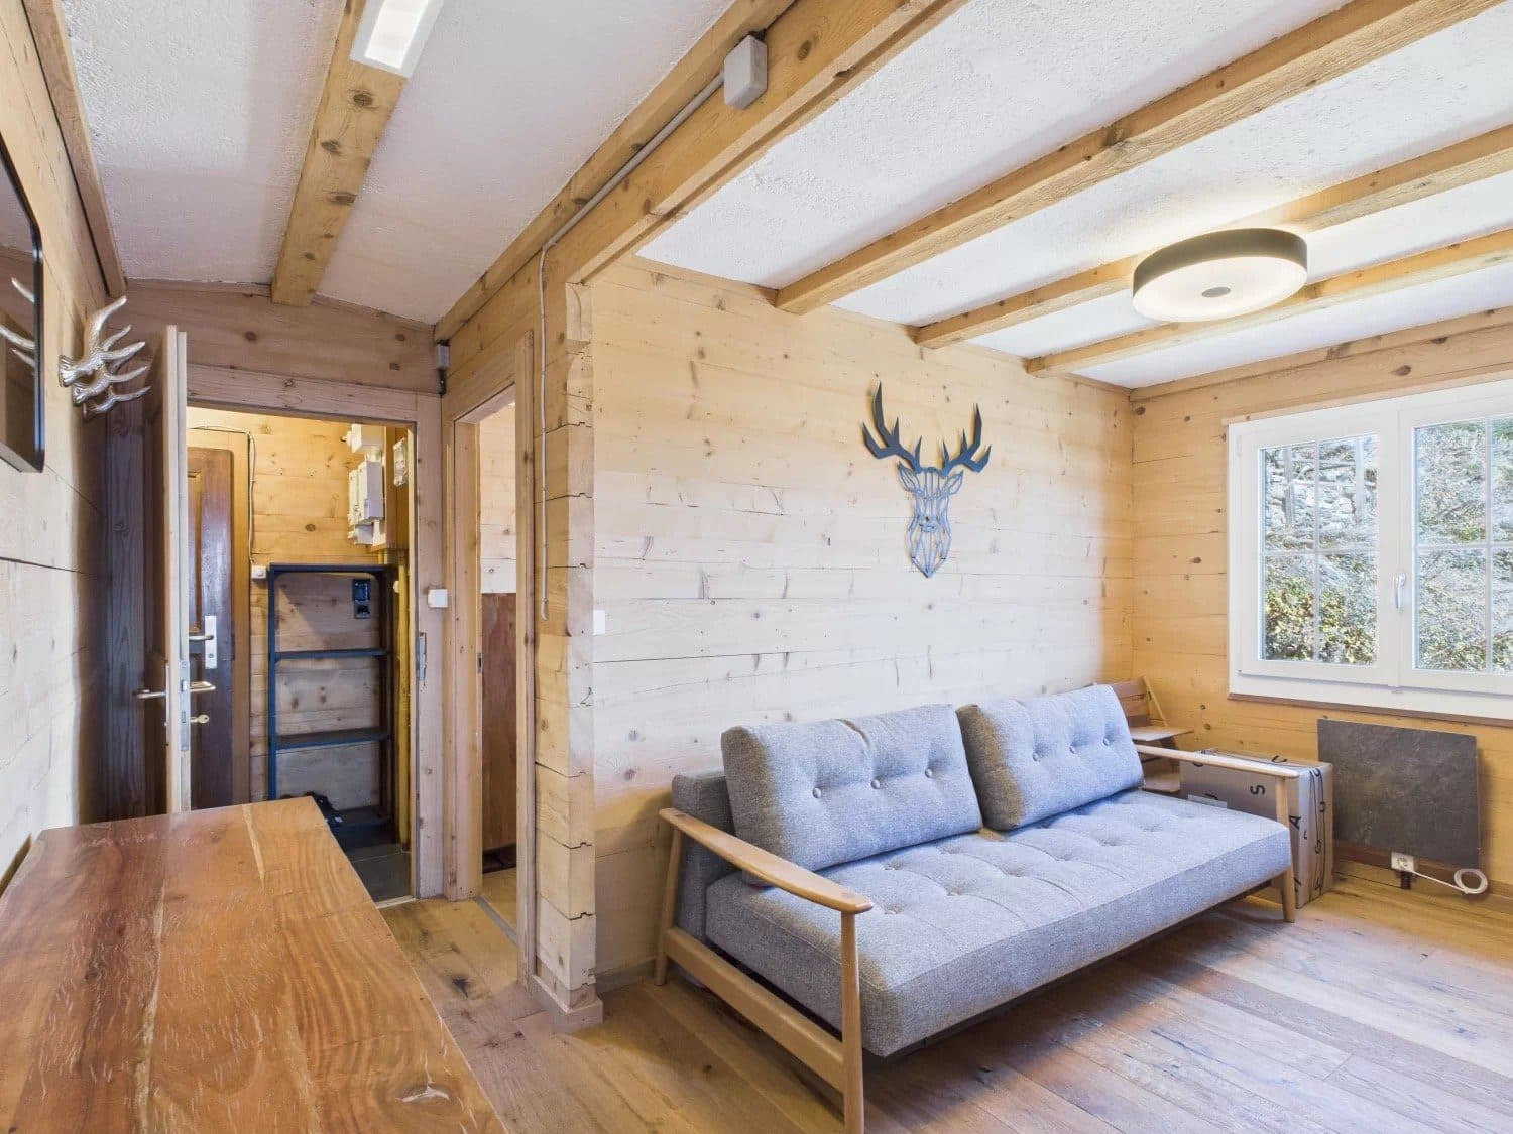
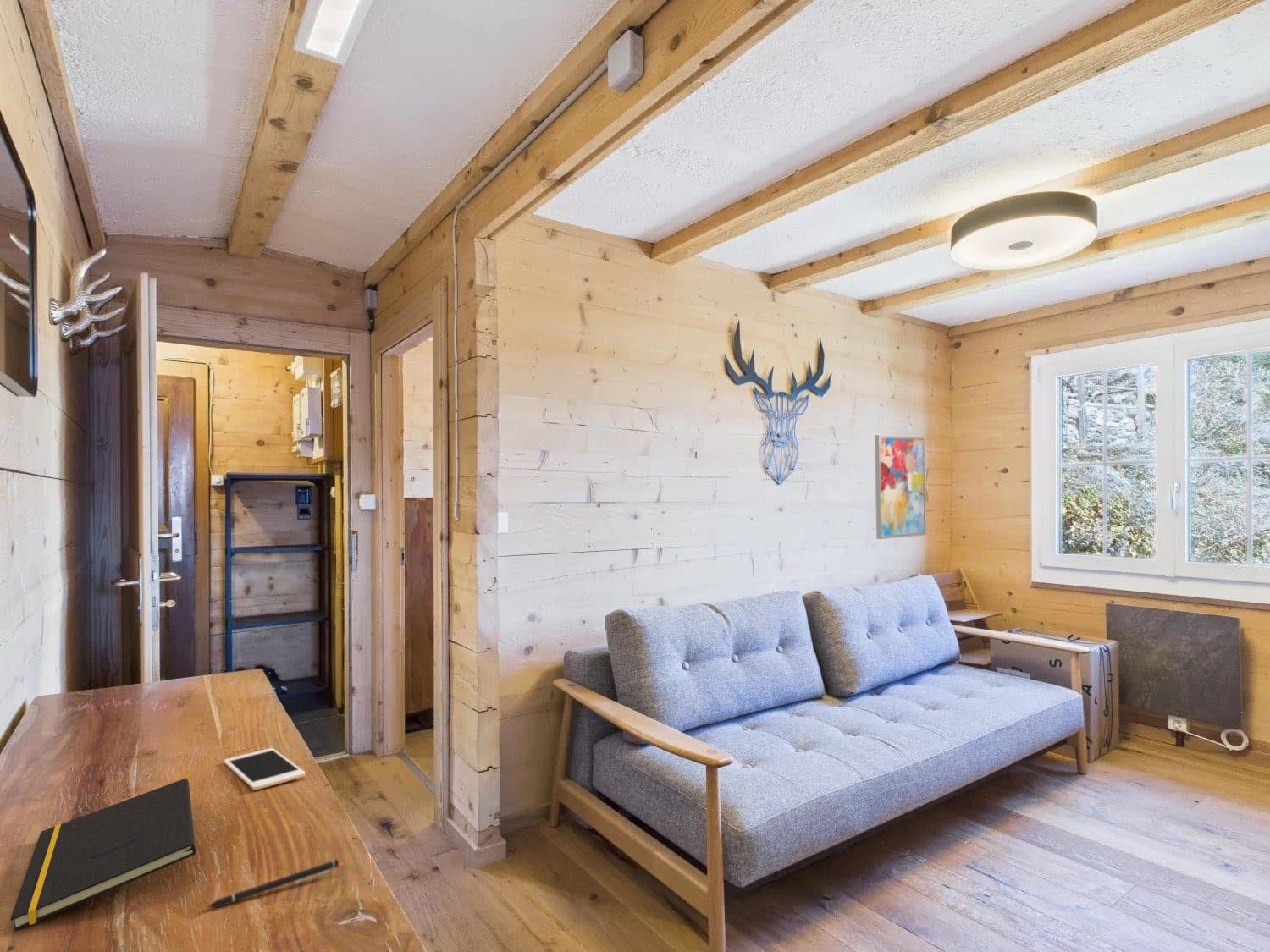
+ cell phone (263, 768)
+ pen (275, 883)
+ notepad (113, 842)
+ wall art (901, 487)
